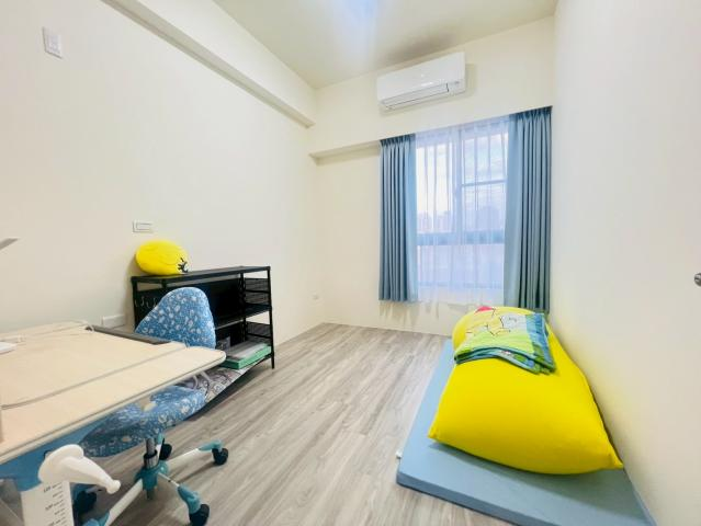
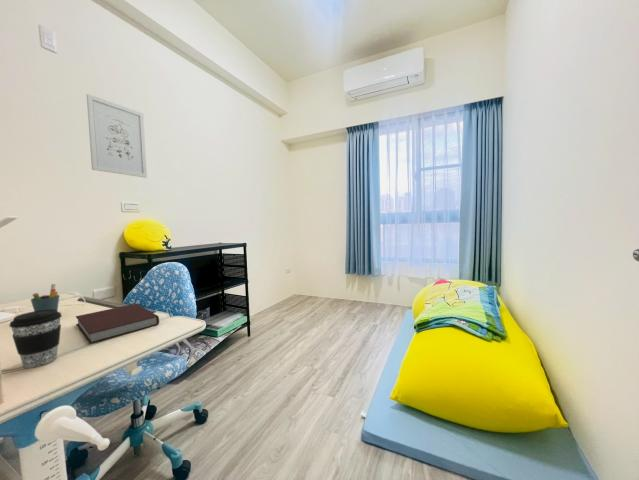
+ pen holder (46, 301)
+ coffee cup (38, 337)
+ wall art (119, 139)
+ notebook (117, 320)
